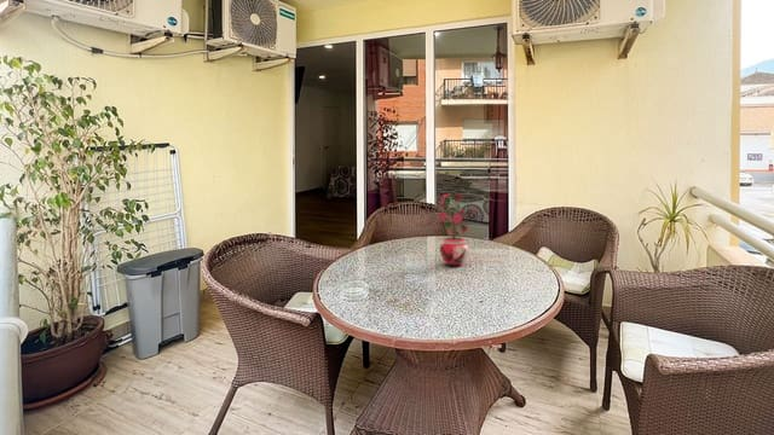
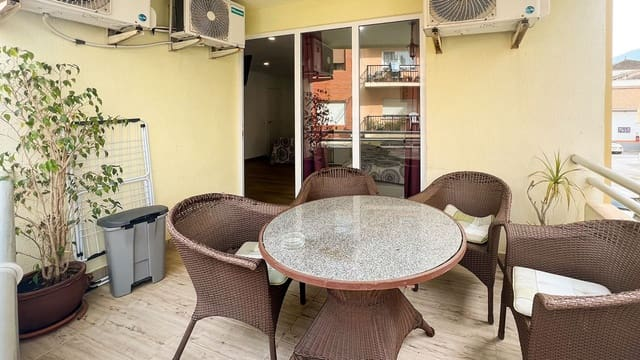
- potted plant (452, 227)
